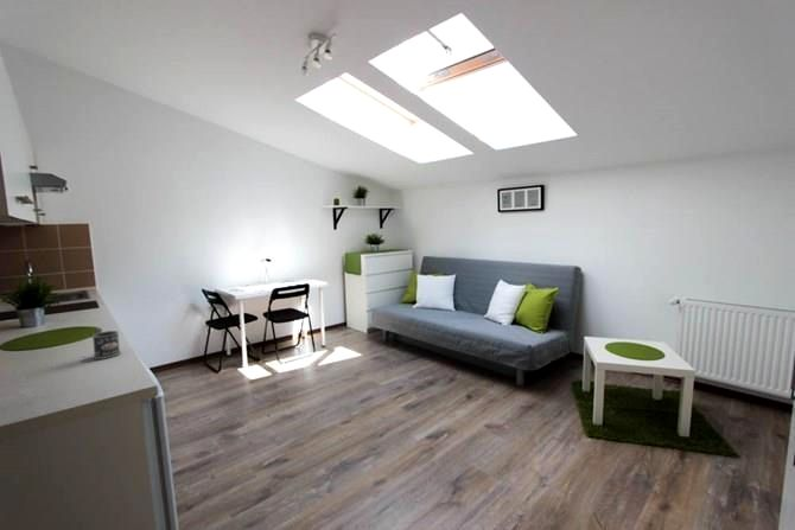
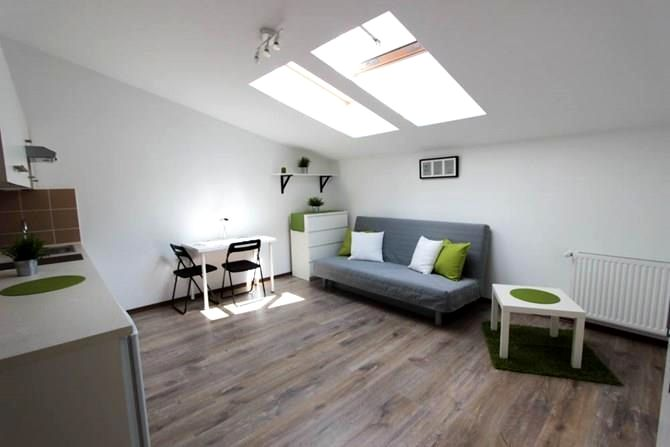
- mug (103, 341)
